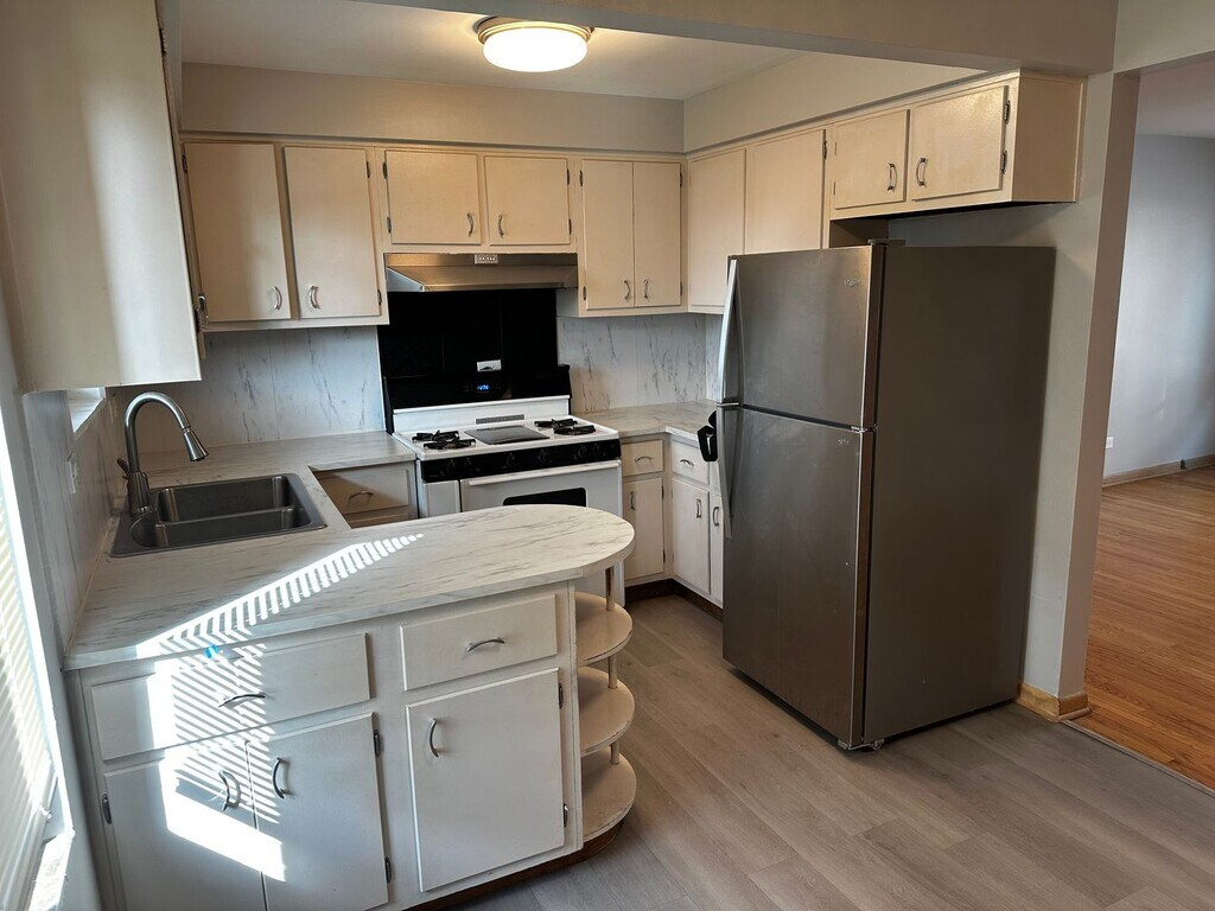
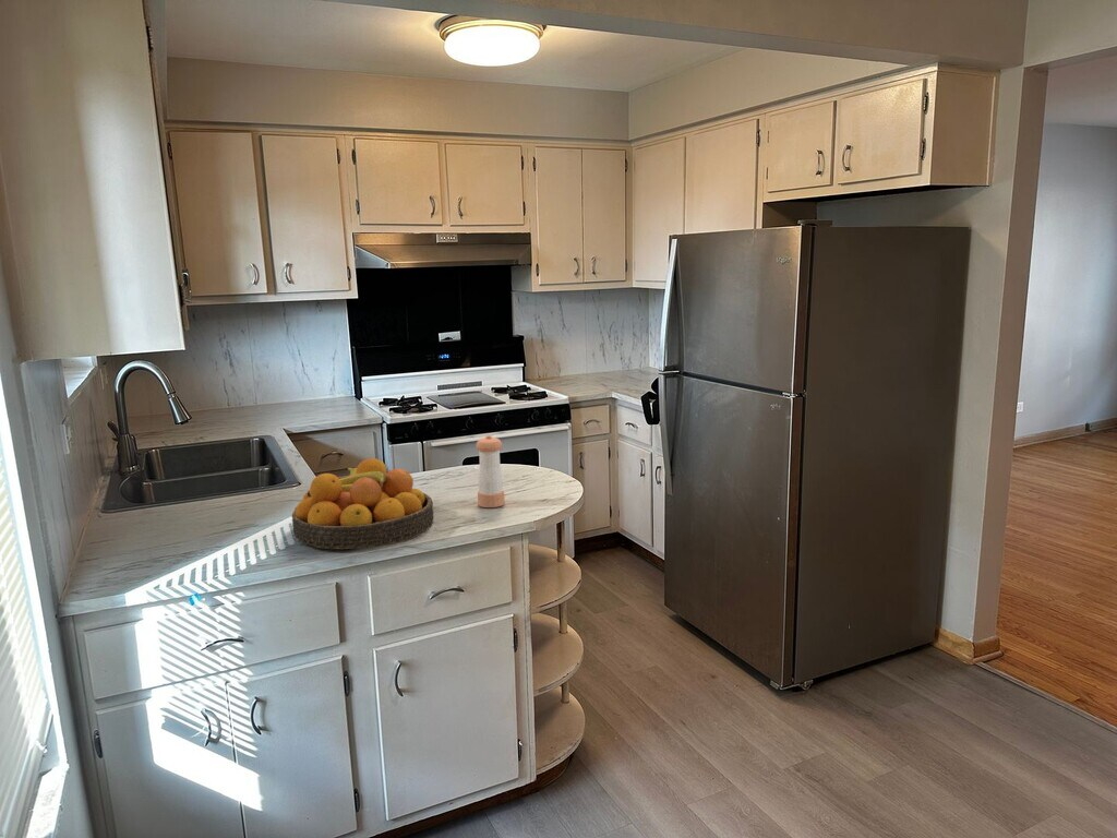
+ pepper shaker (490, 469)
+ fruit bowl (362, 496)
